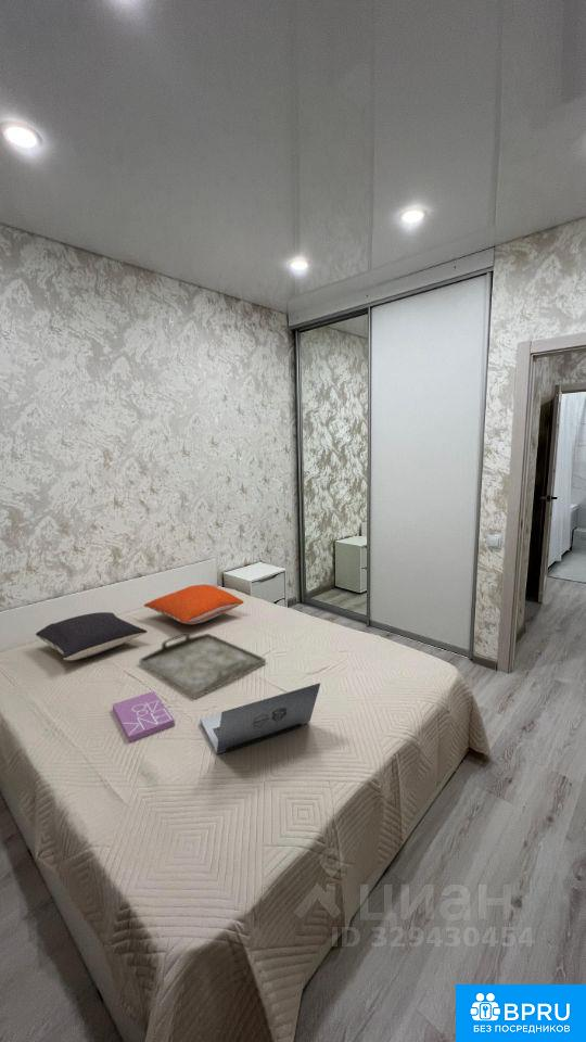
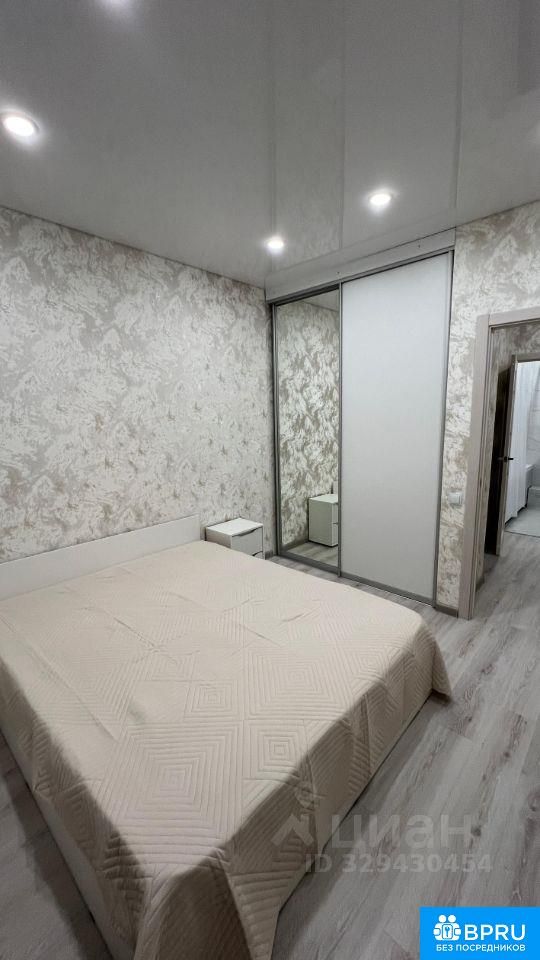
- pillow (91, 633)
- book (142, 714)
- serving tray (202, 657)
- pillow (193, 603)
- laptop (258, 703)
